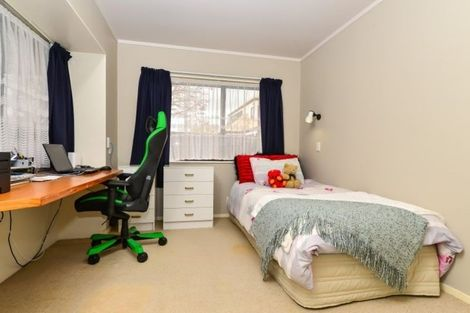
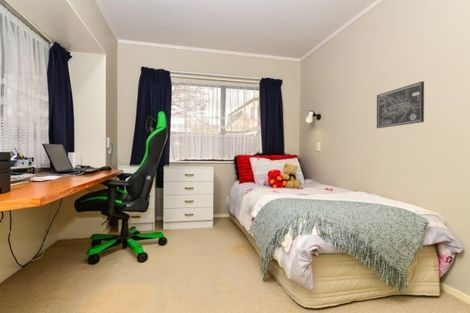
+ wall art (397, 107)
